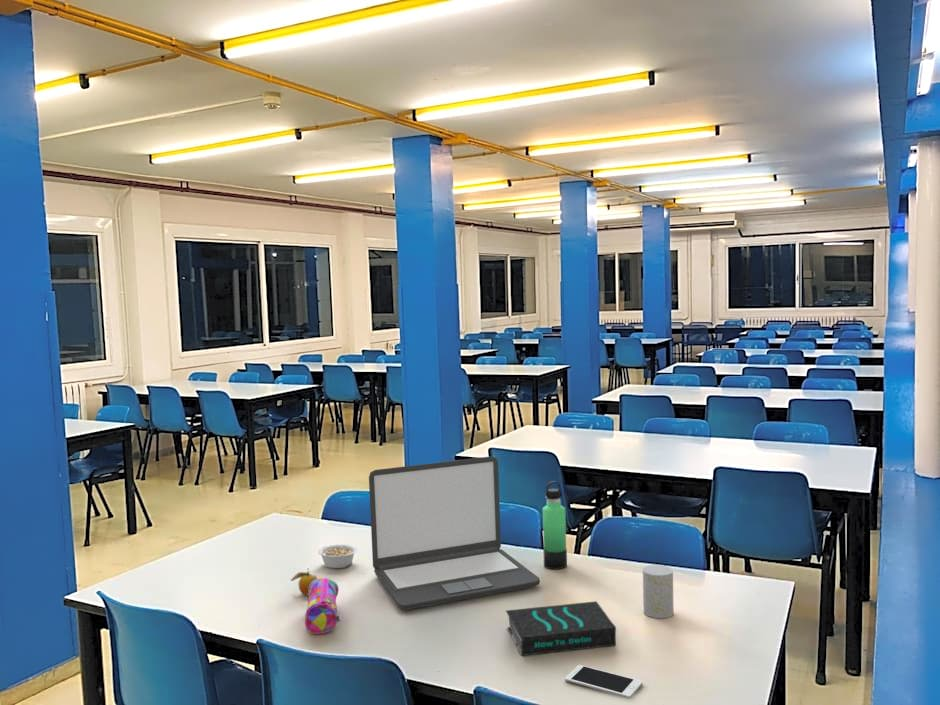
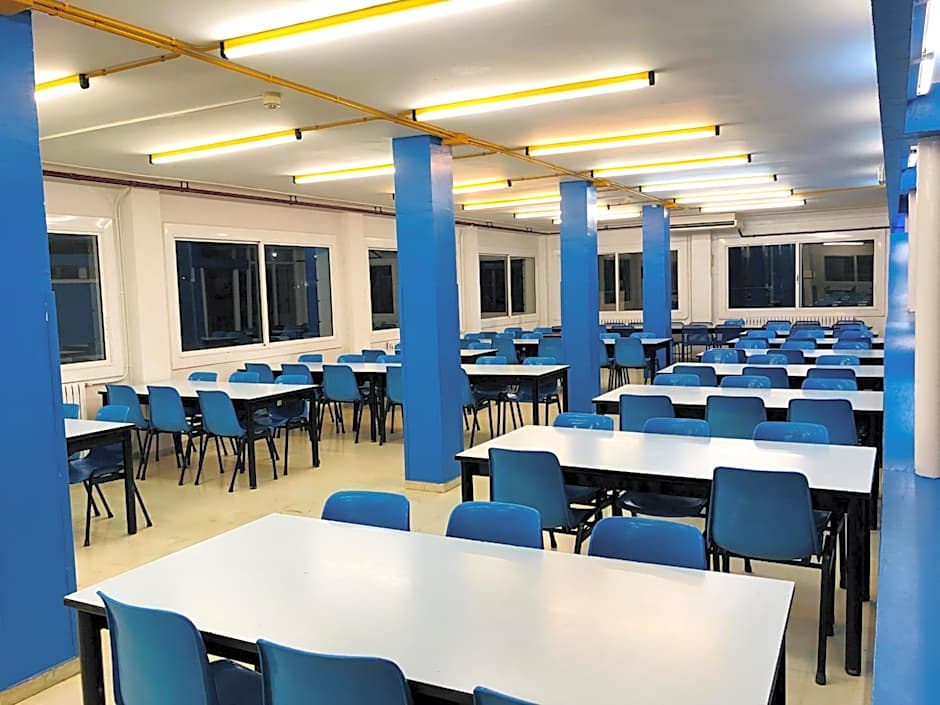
- thermos bottle (554, 523)
- book (560, 627)
- cup (658, 591)
- cell phone (603, 680)
- fruit (303, 579)
- laptop (452, 526)
- pencil case (322, 604)
- legume (339, 556)
